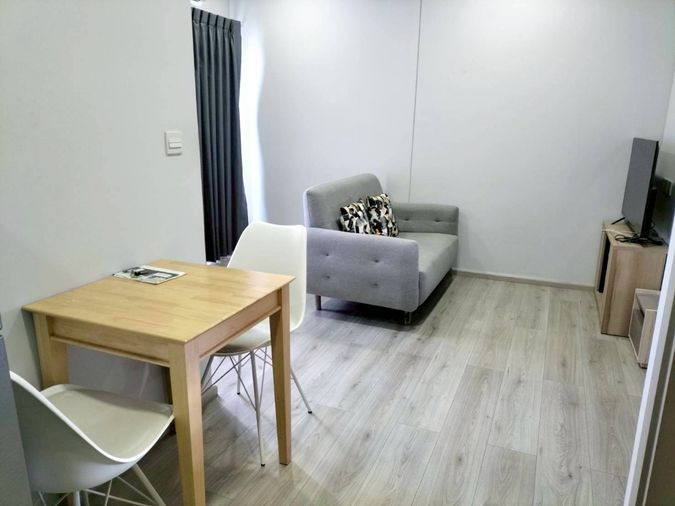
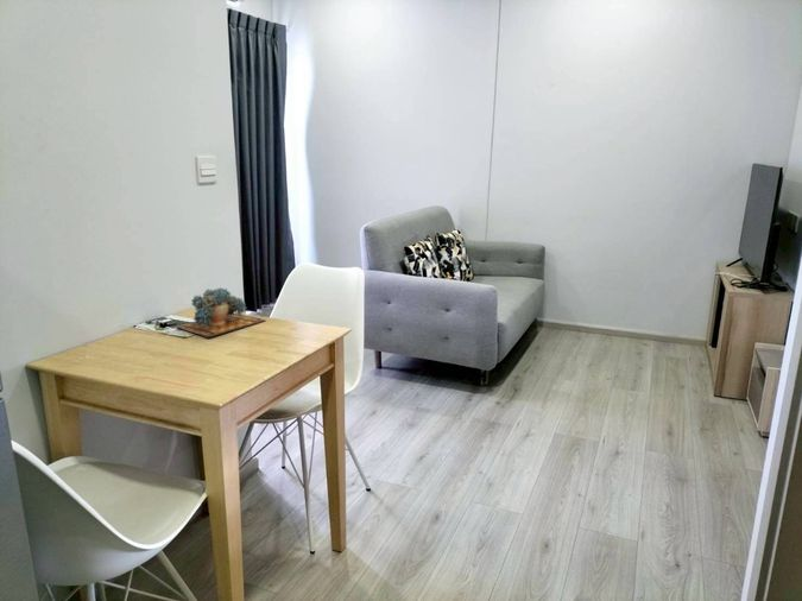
+ succulent plant (220, 306)
